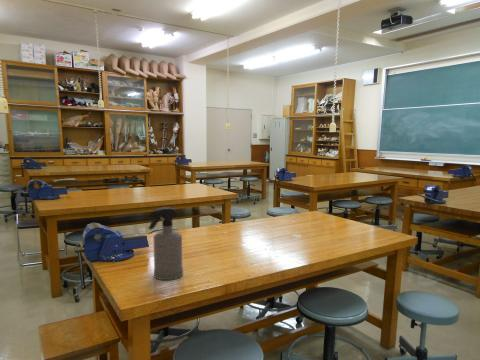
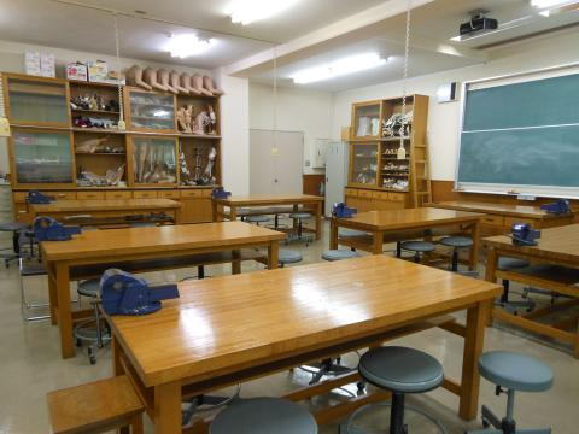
- spray bottle (165, 241)
